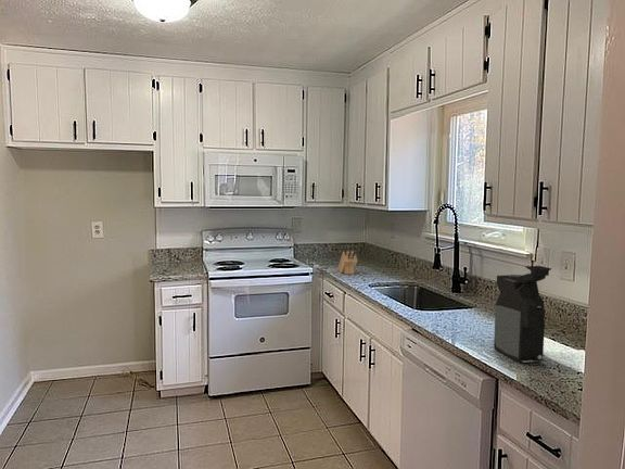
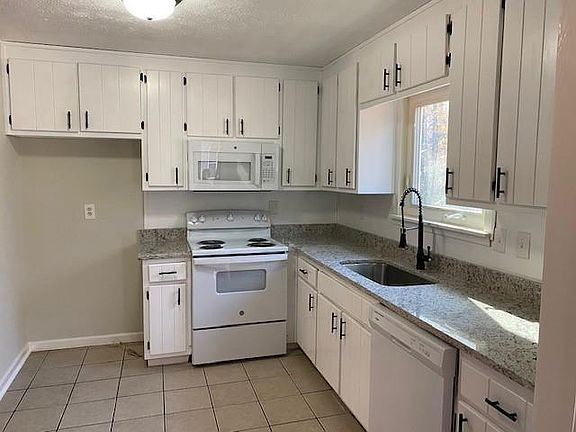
- coffee maker (521, 310)
- knife block (347, 257)
